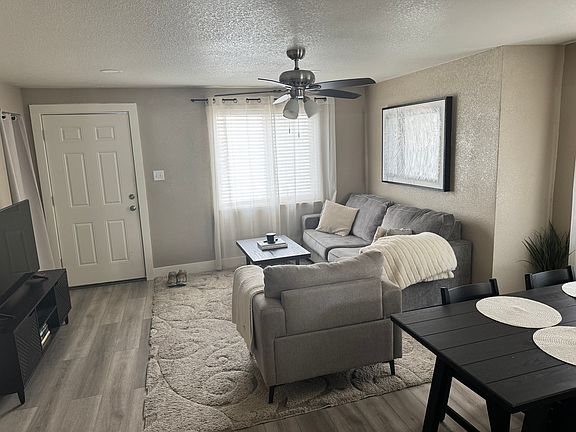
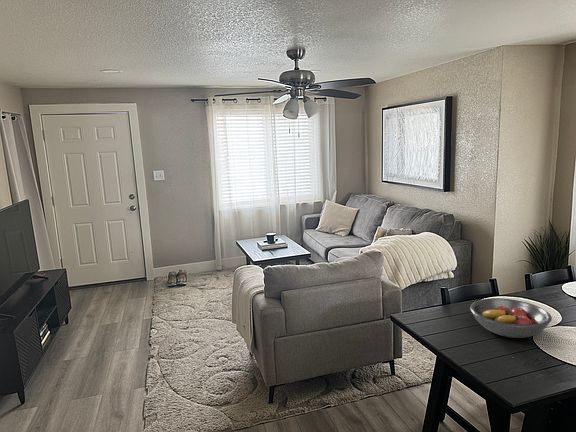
+ fruit bowl (509, 318)
